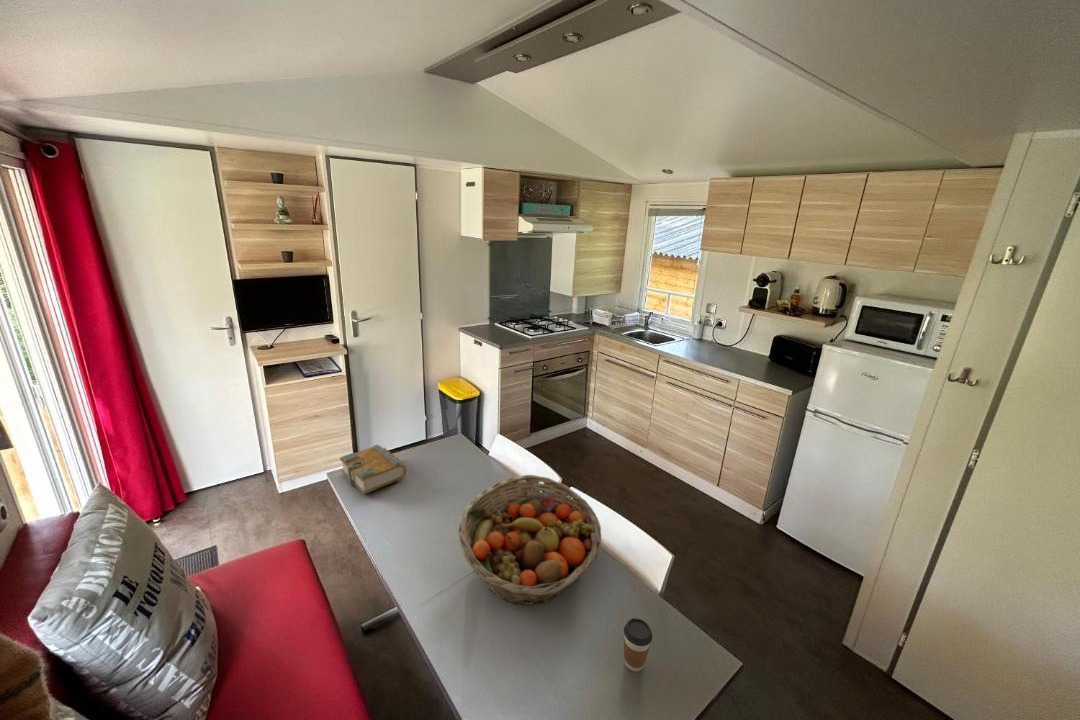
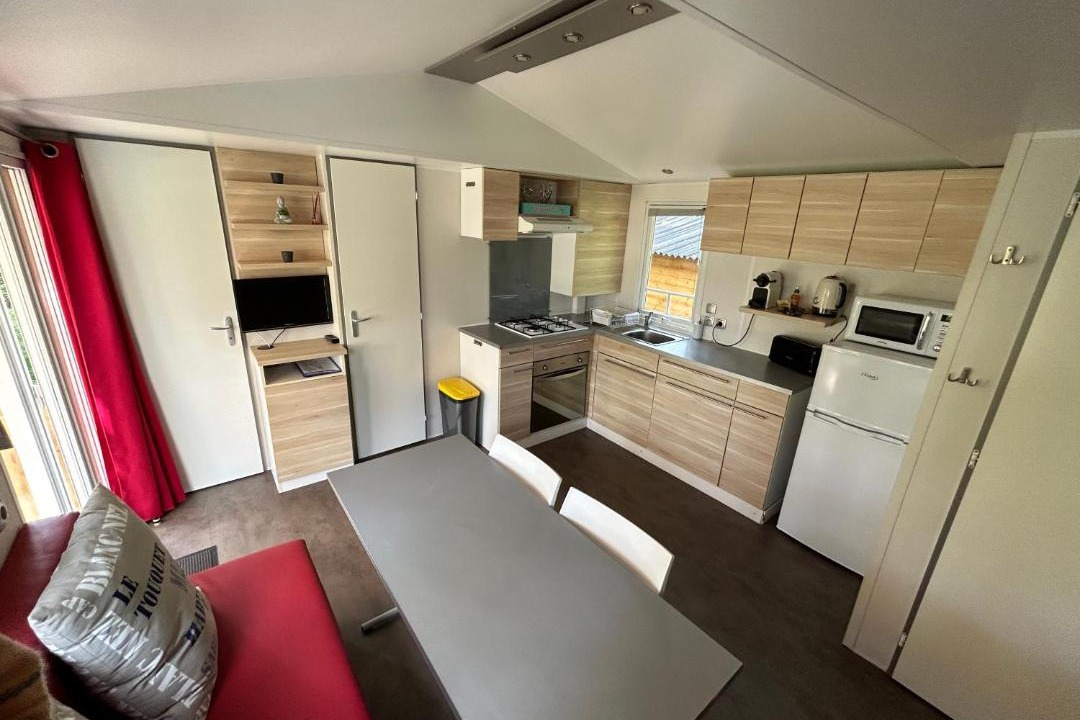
- fruit basket (531, 536)
- coffee cup (636, 646)
- book (372, 466)
